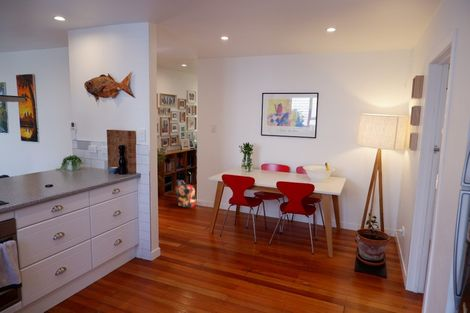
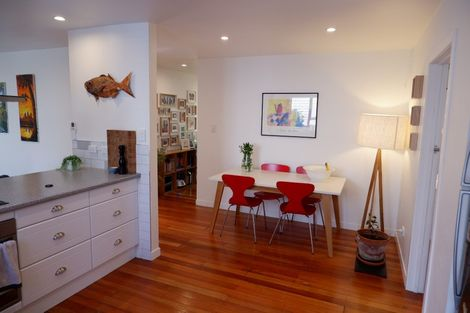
- backpack (186, 194)
